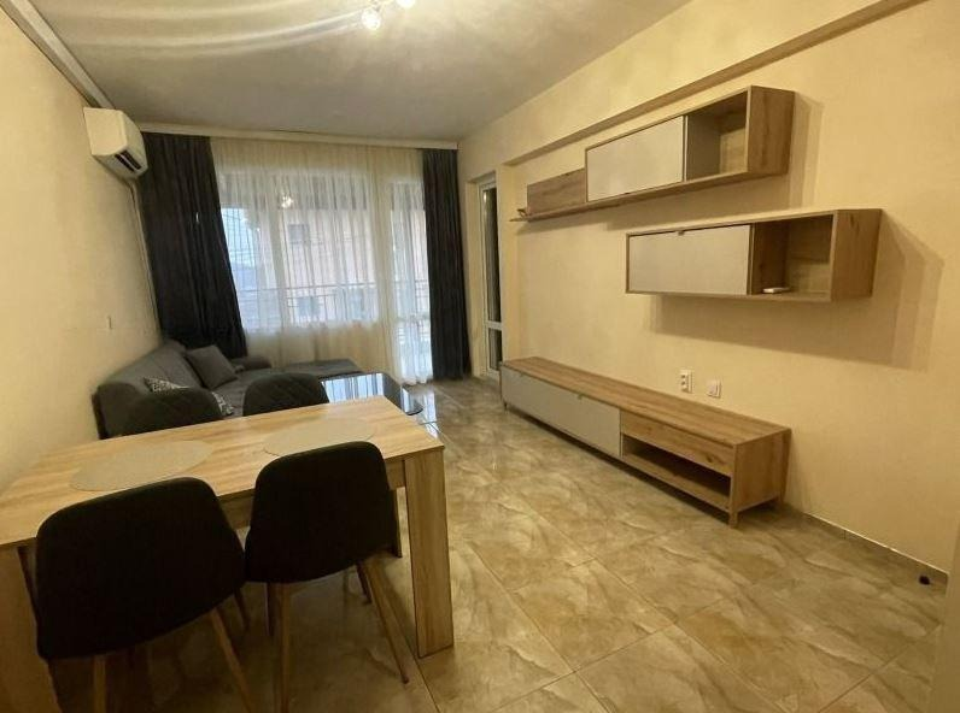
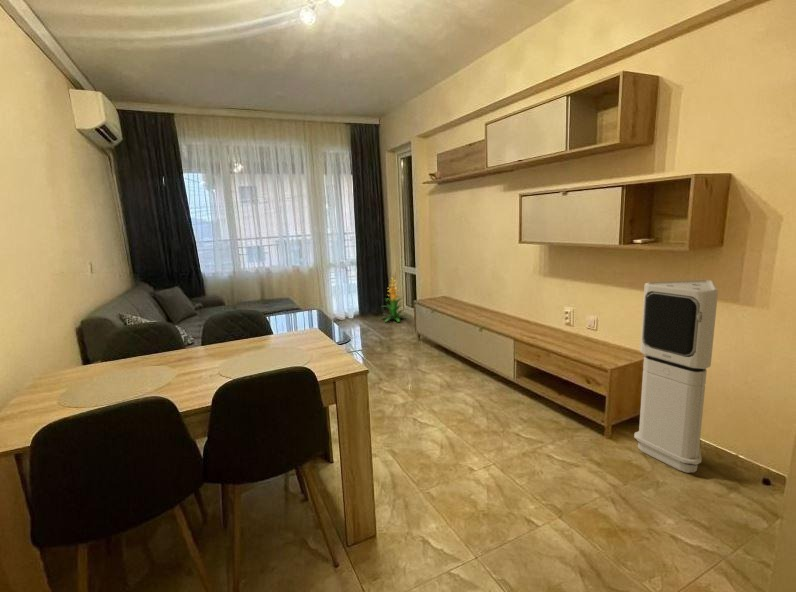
+ indoor plant (393, 298)
+ air purifier (683, 371)
